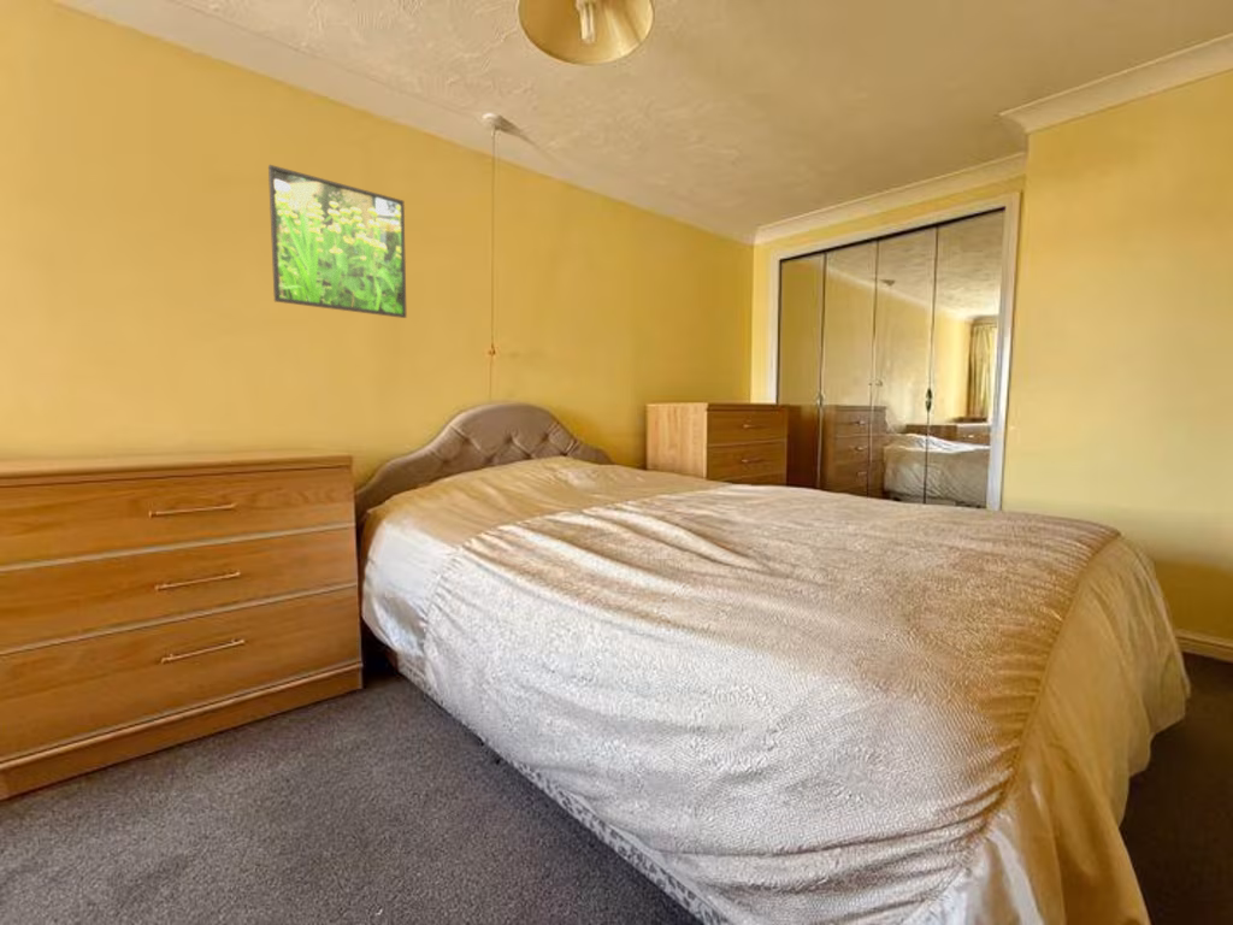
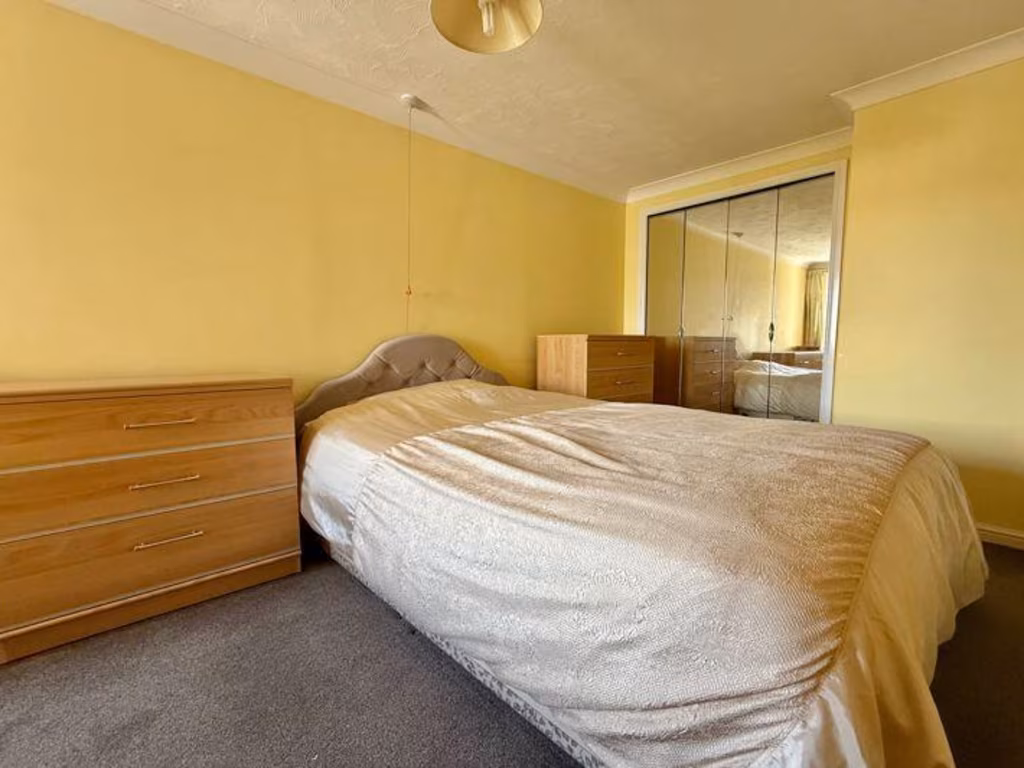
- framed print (342, 247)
